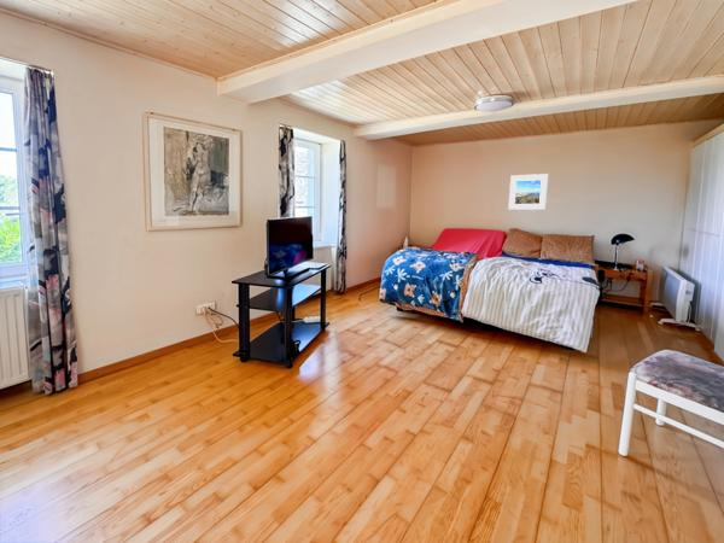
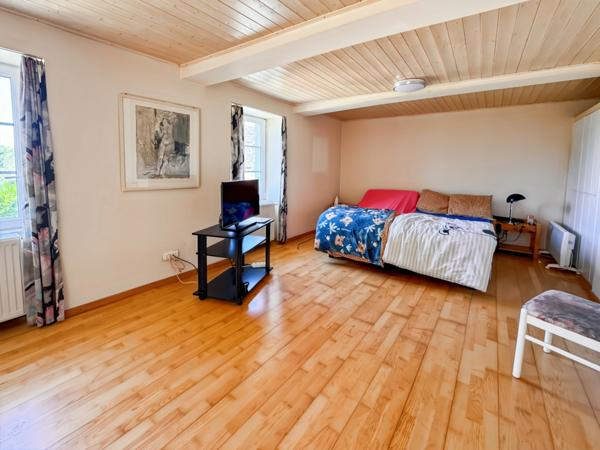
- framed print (527, 192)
